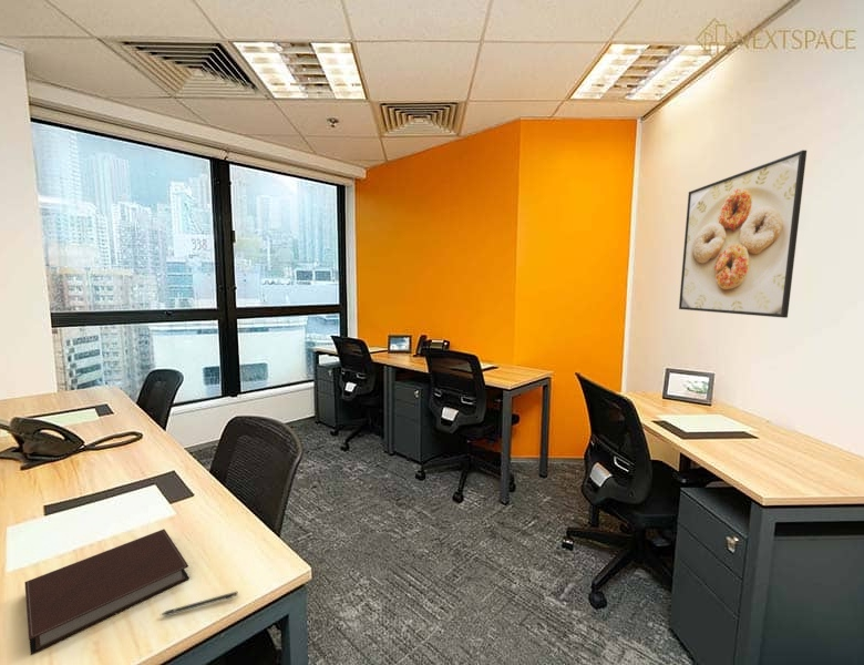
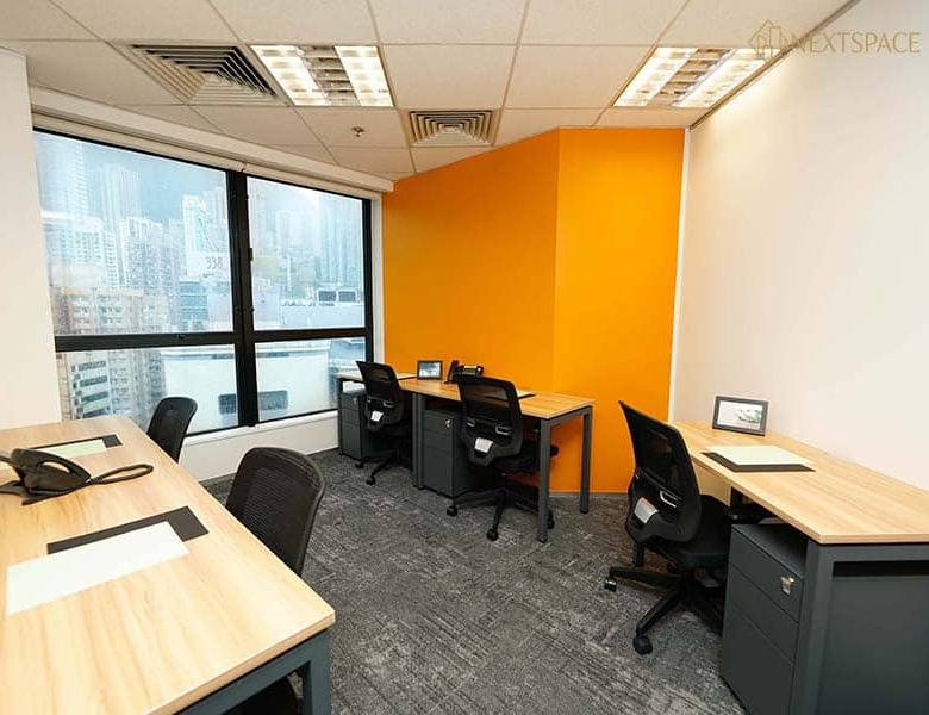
- pen (199, 603)
- notebook (109, 579)
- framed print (730, 245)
